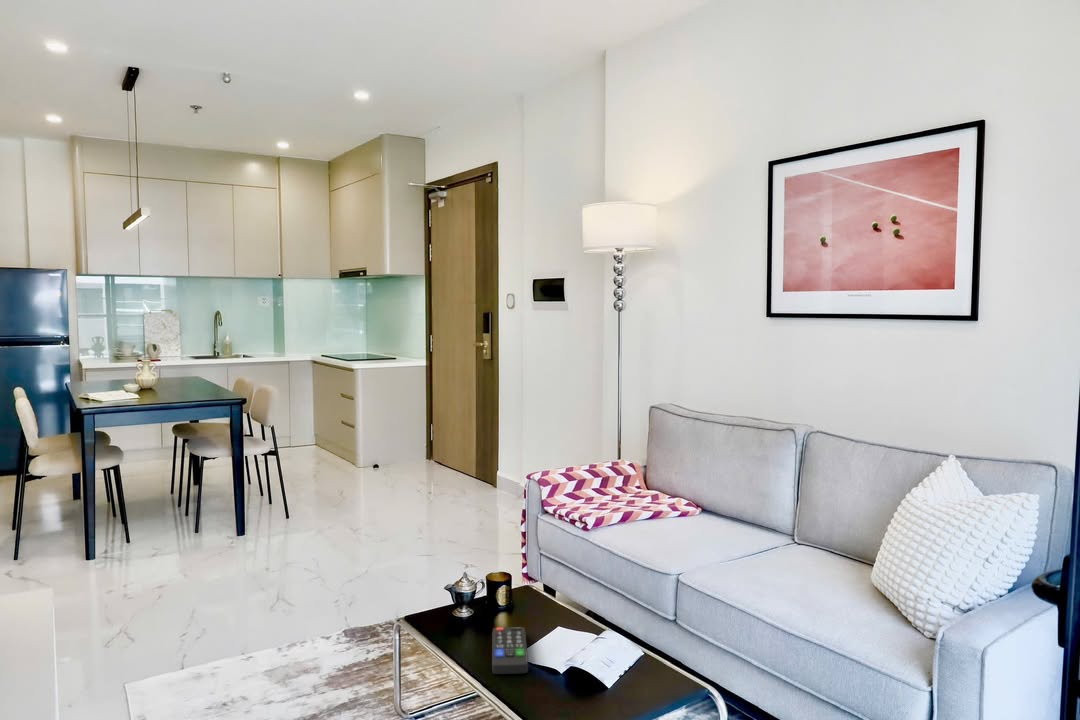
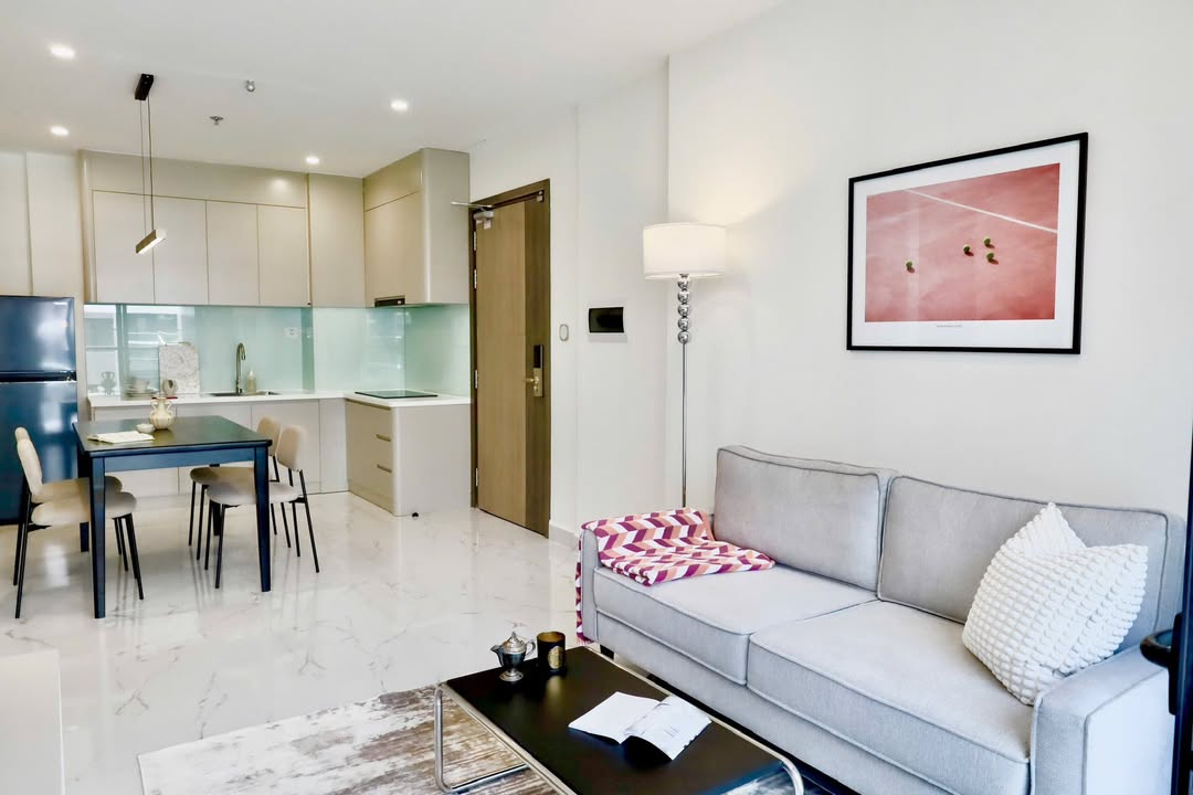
- remote control (509, 648)
